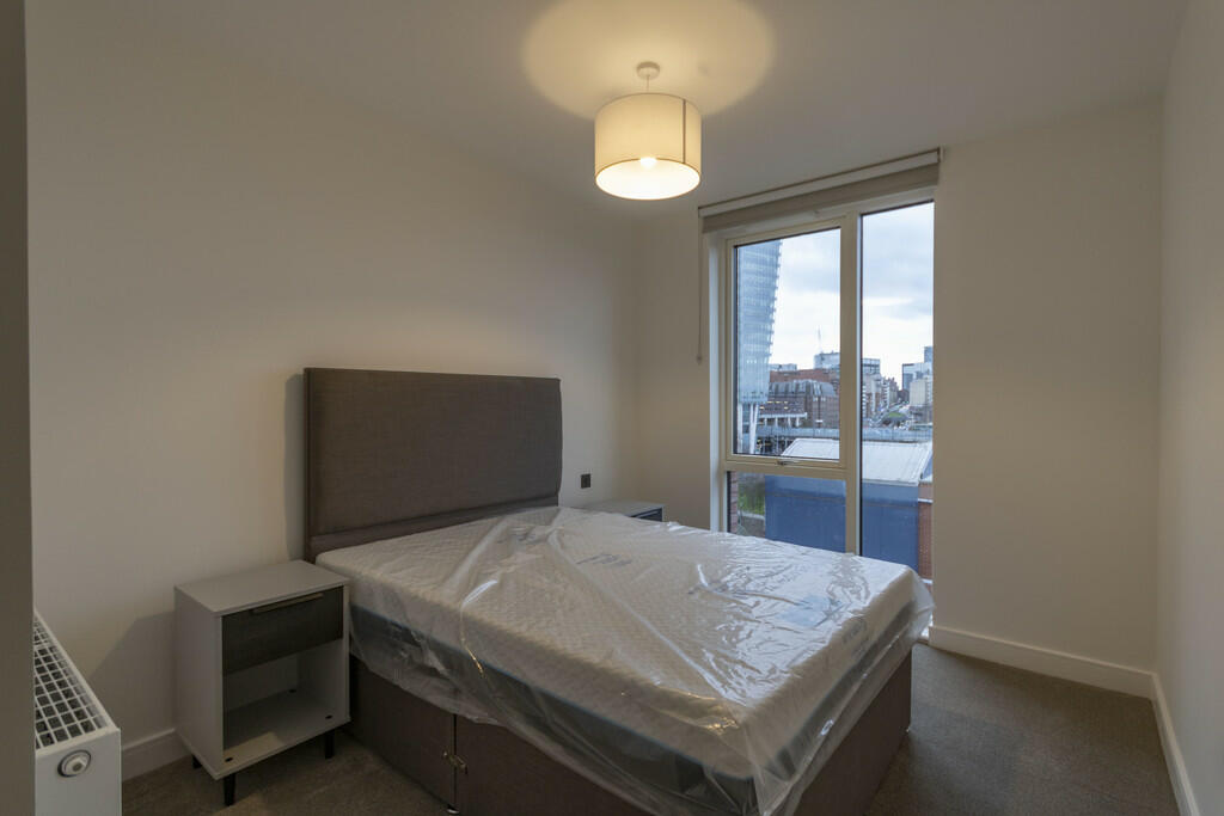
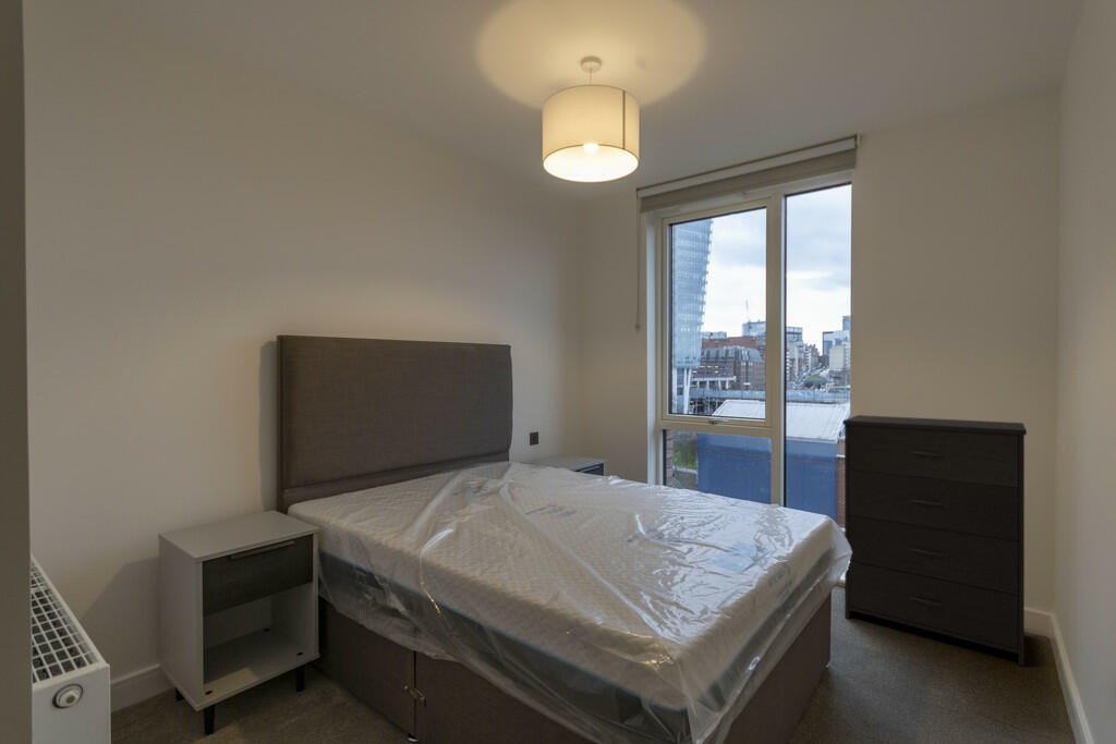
+ dresser (930, 523)
